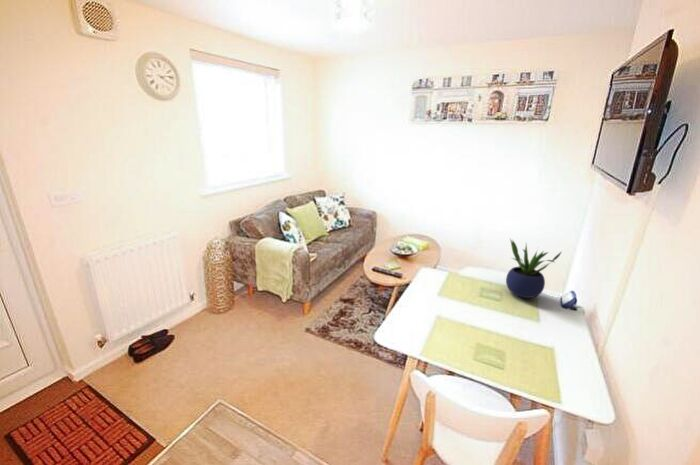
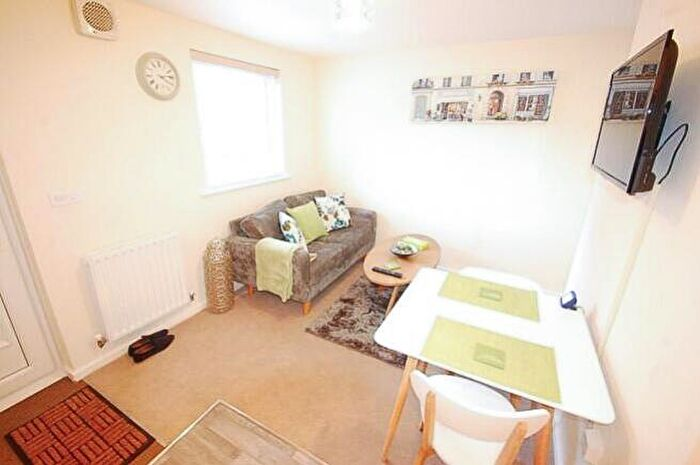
- potted plant (526, 267)
